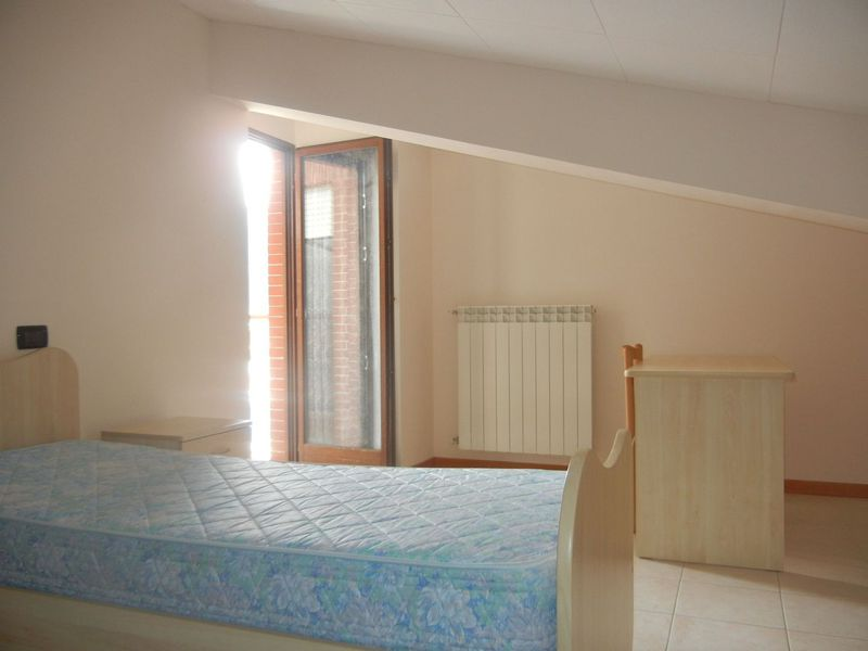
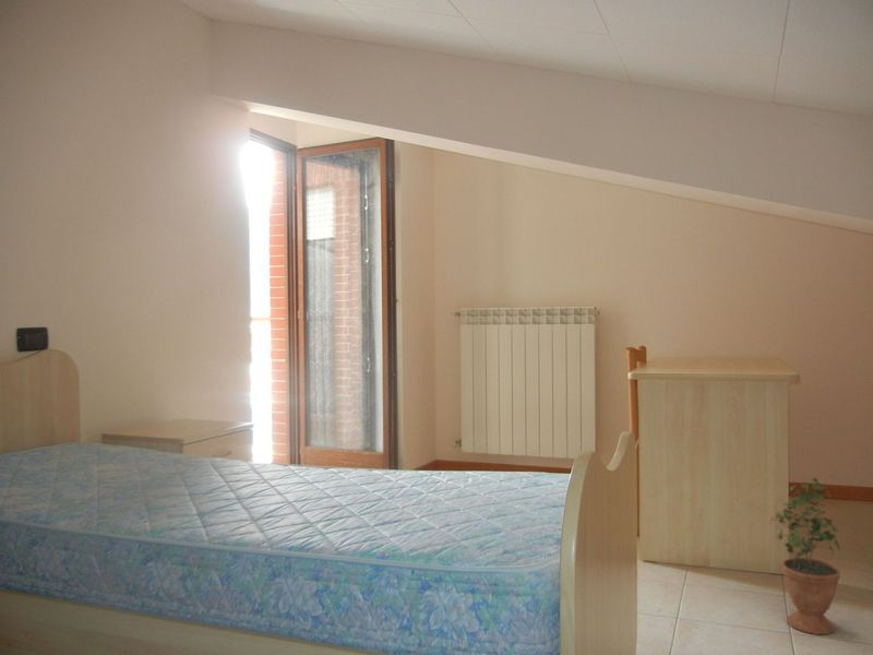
+ potted plant (804, 549)
